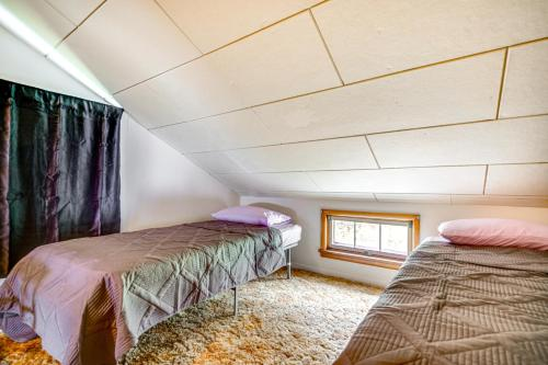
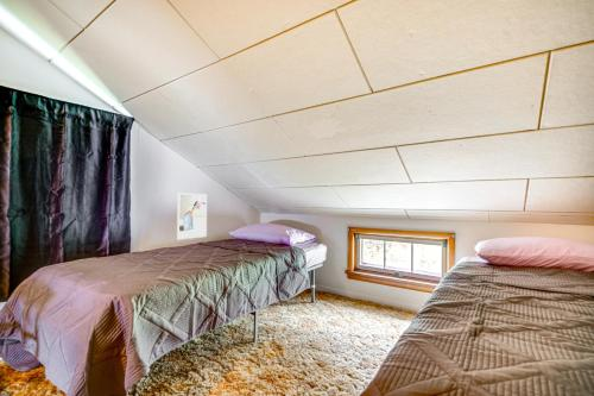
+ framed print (192, 215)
